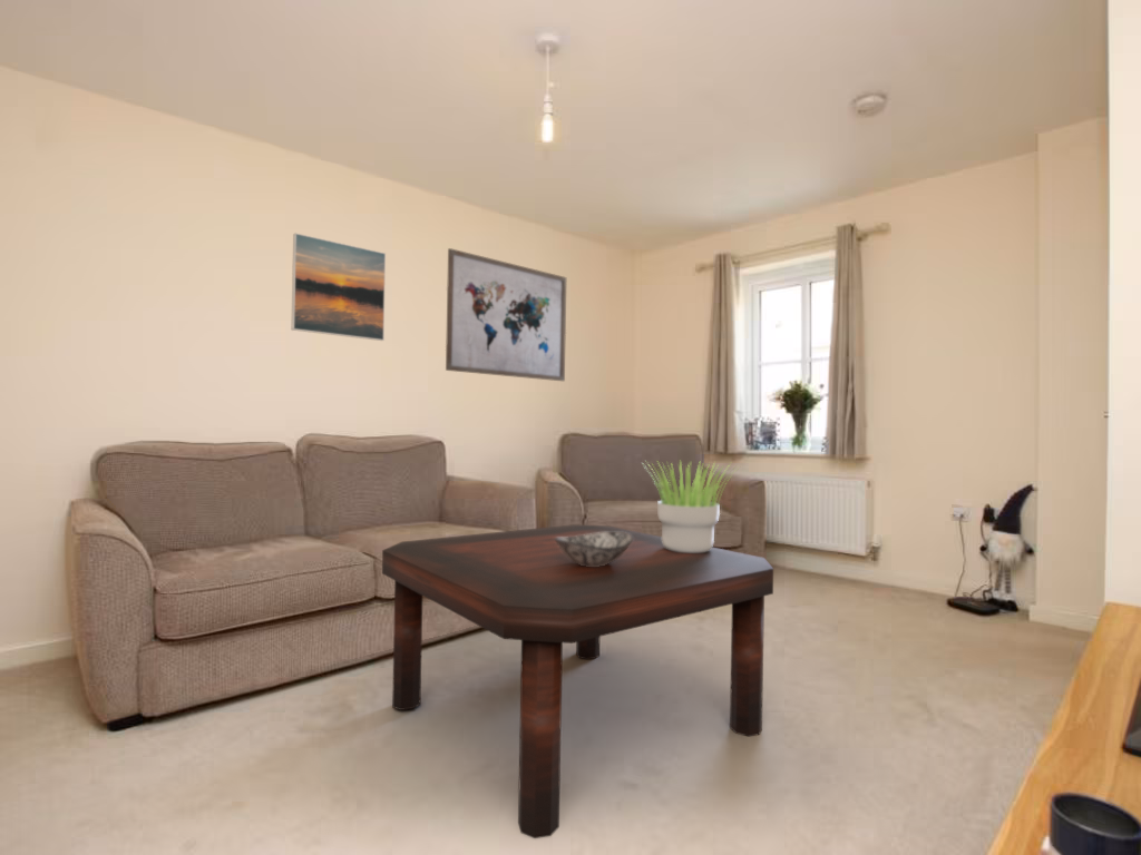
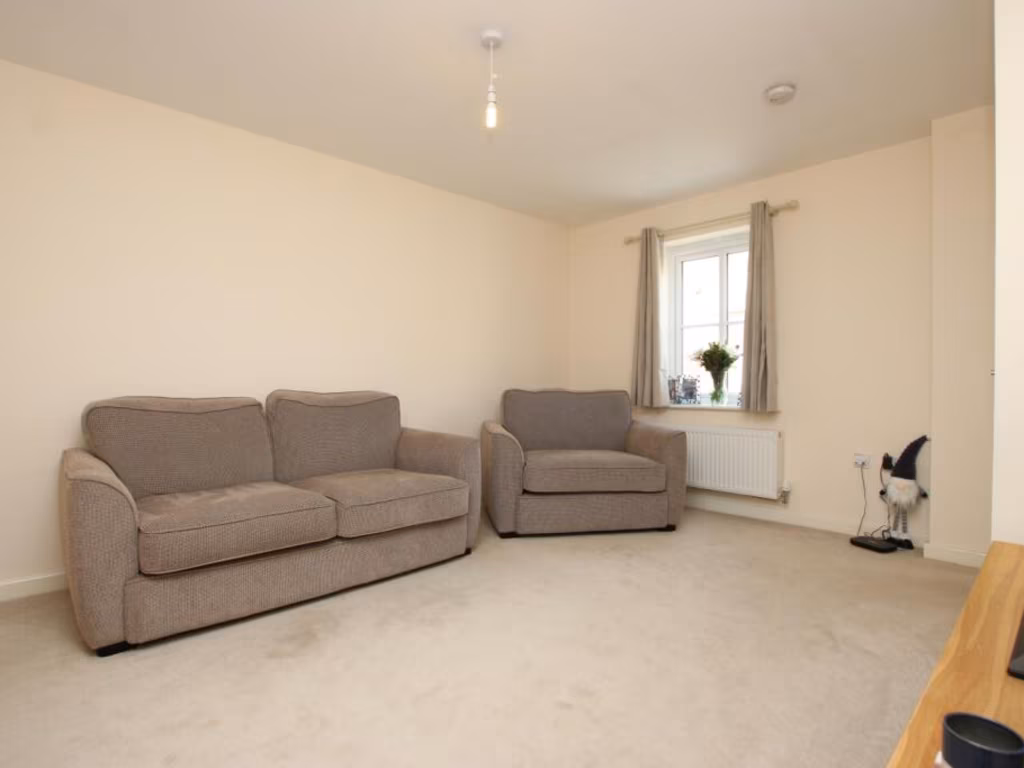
- coffee table (570, 633)
- potted plant (689, 504)
- decorative bowl (593, 549)
- wall art (510, 320)
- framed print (340, 289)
